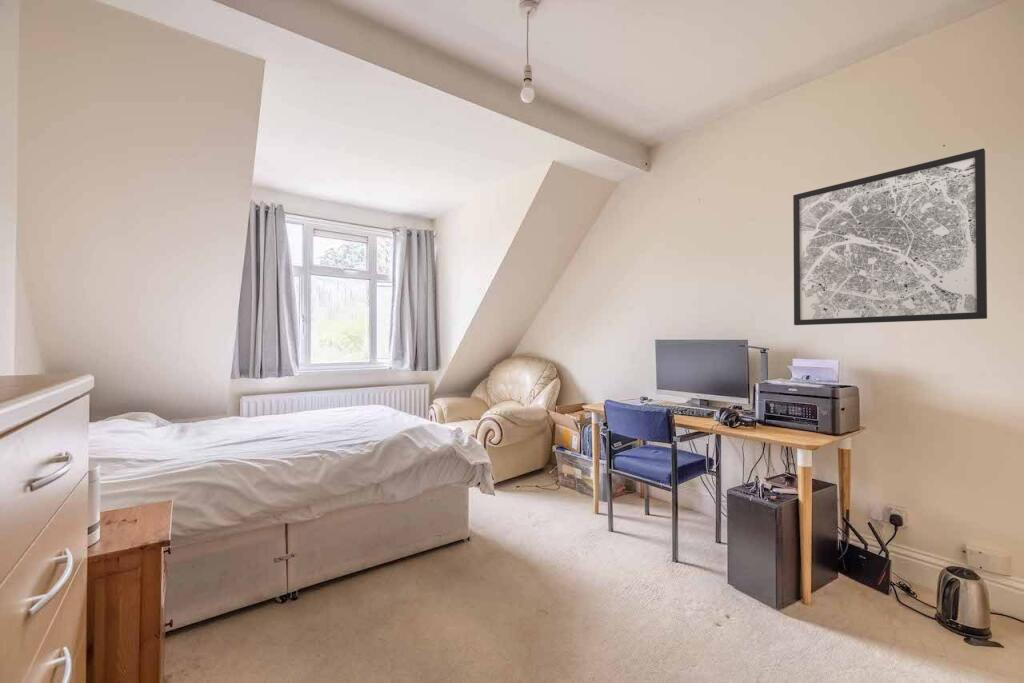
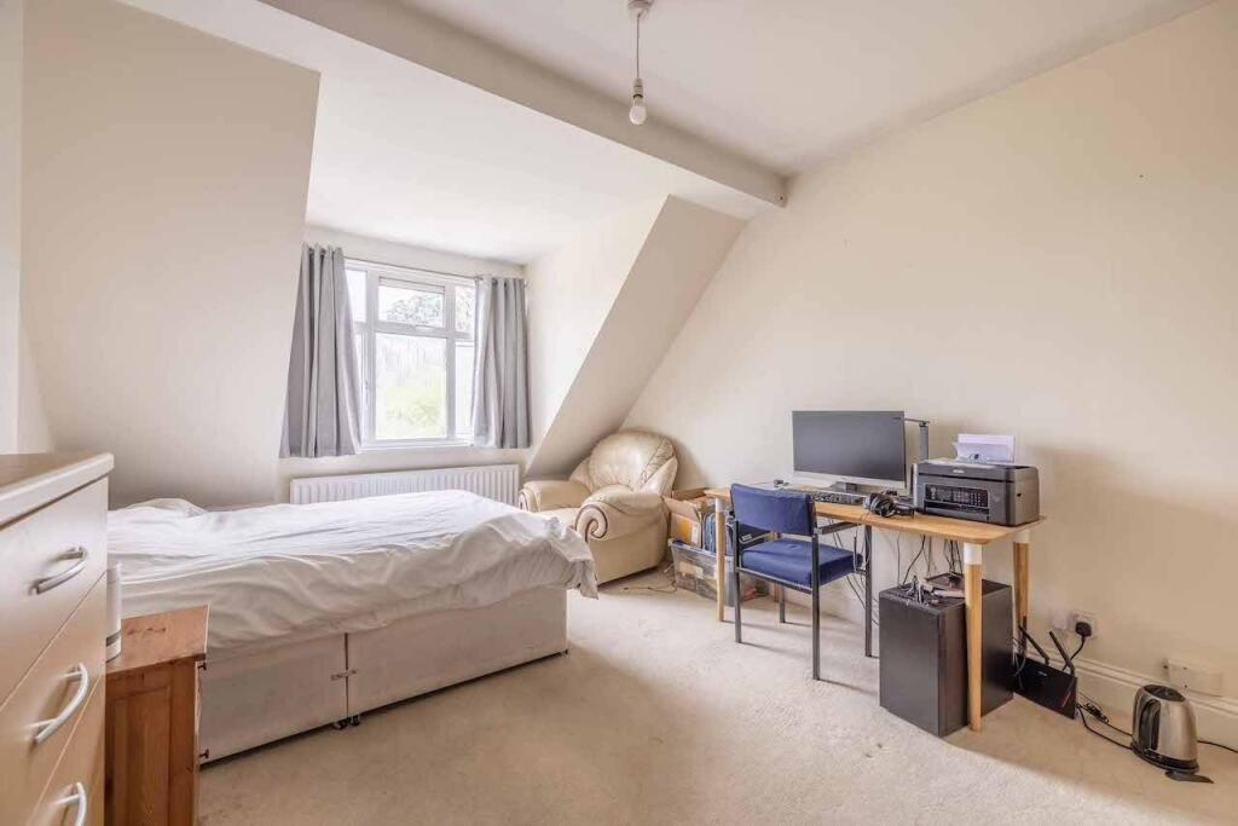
- wall art (877, 248)
